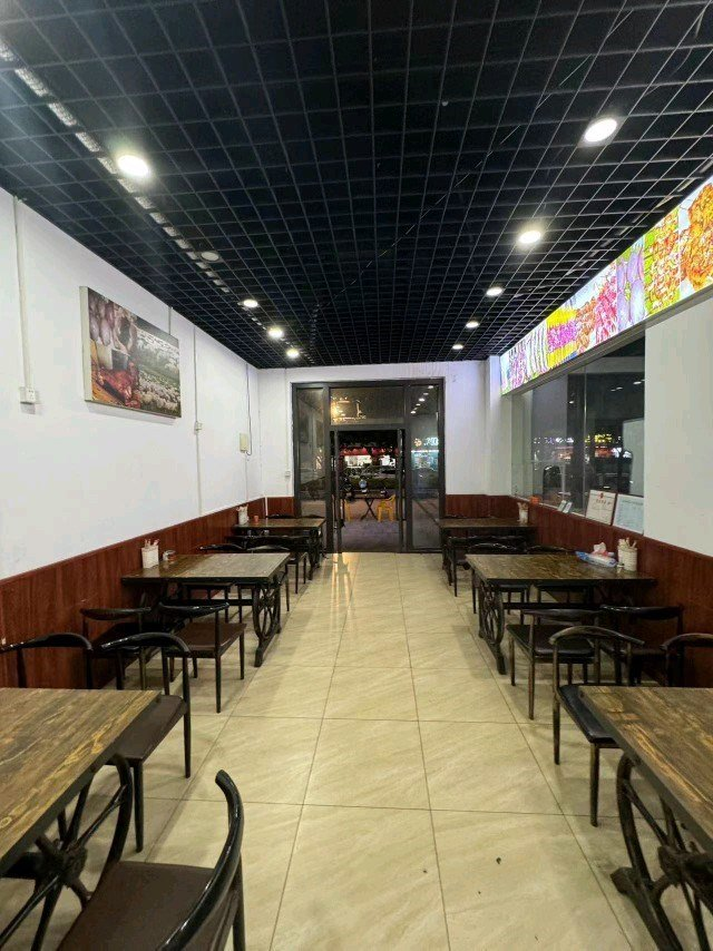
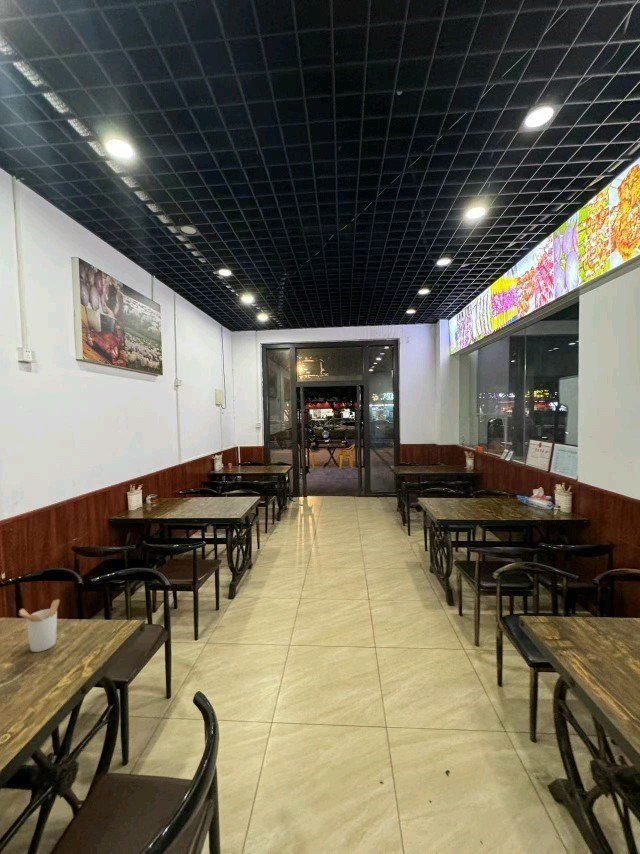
+ utensil holder (38, 626)
